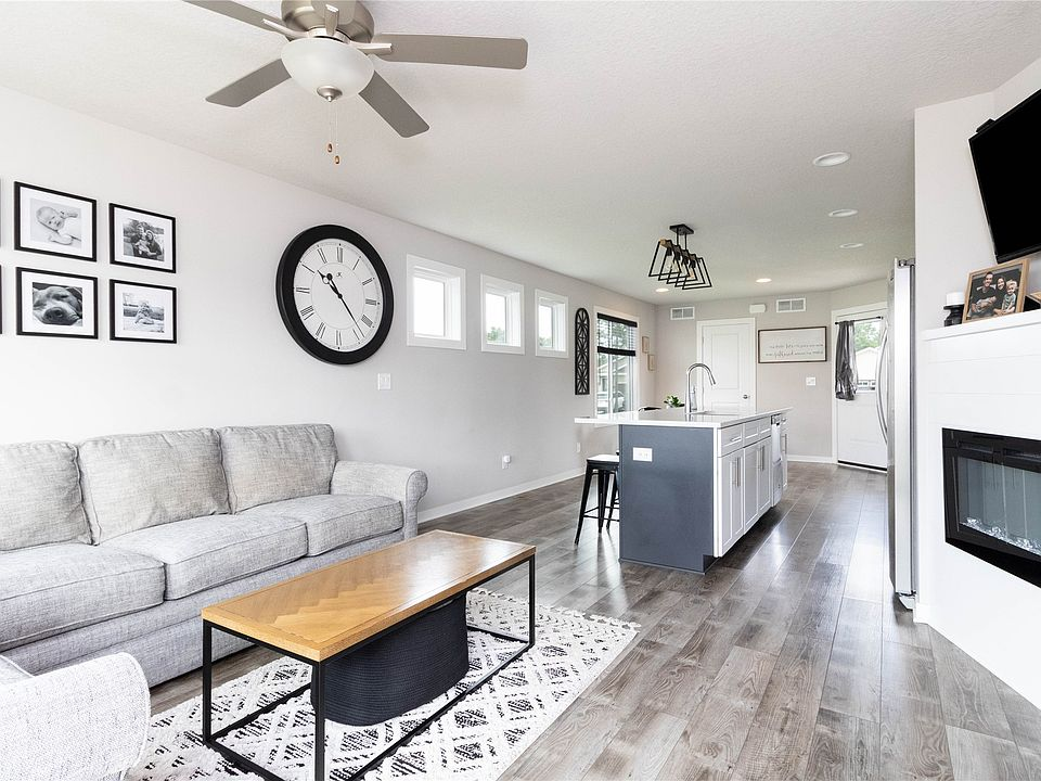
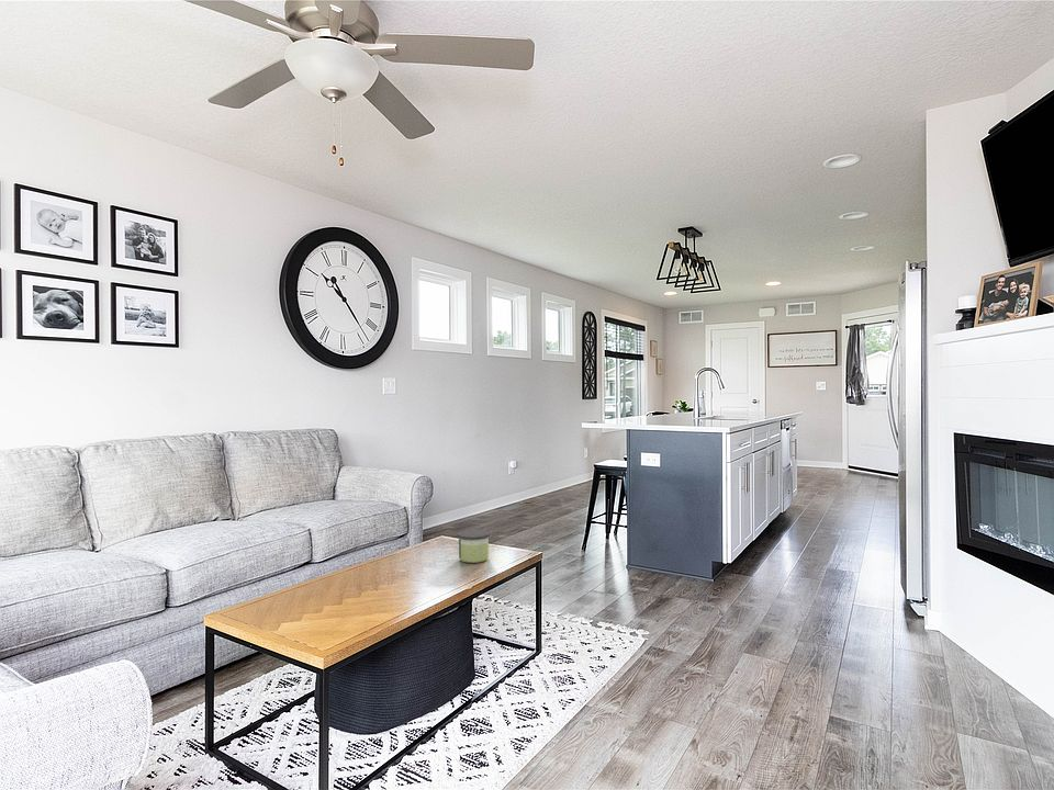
+ candle (473, 545)
